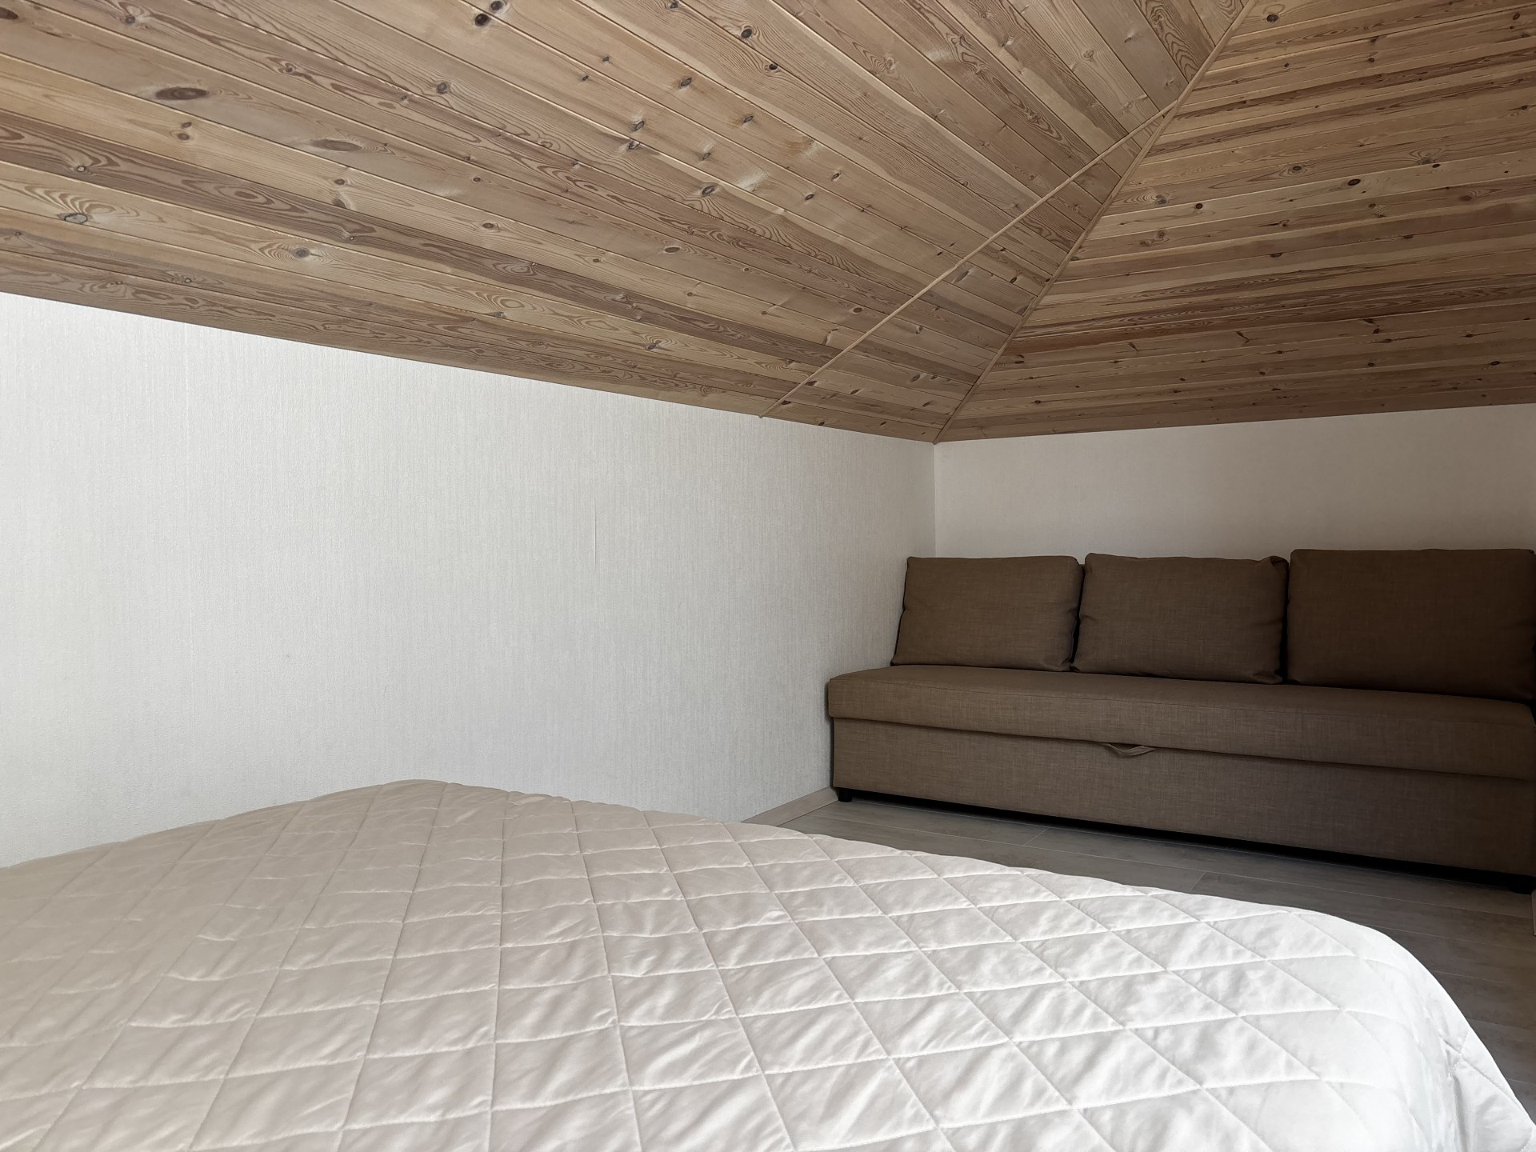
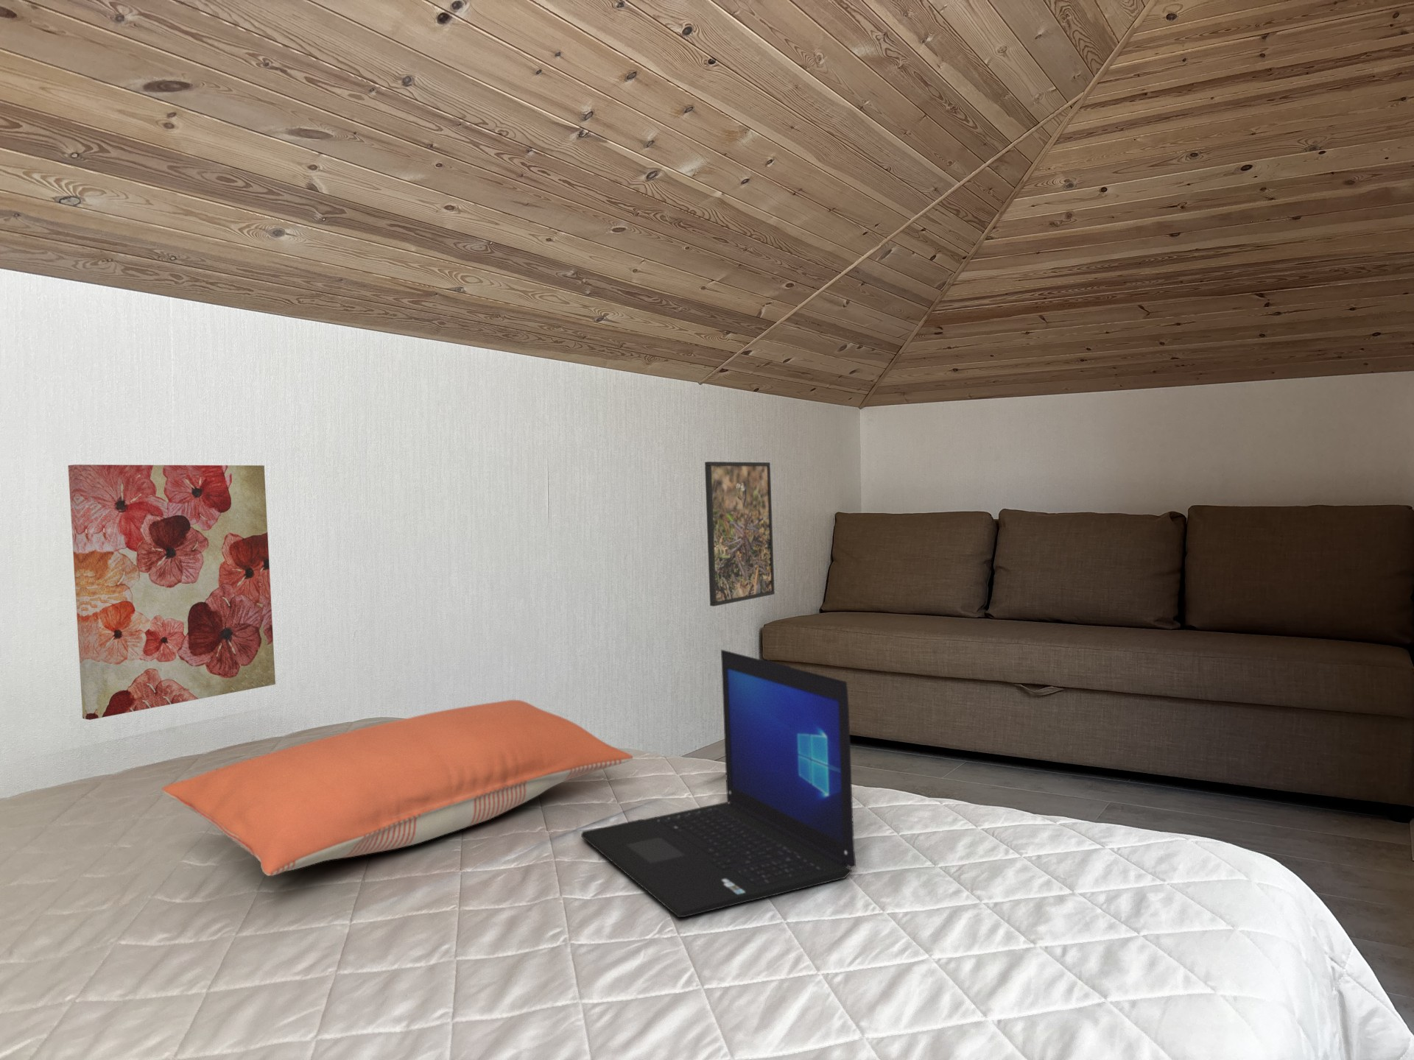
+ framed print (740, 531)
+ pillow (419, 774)
+ laptop (726, 766)
+ wall art (179, 583)
